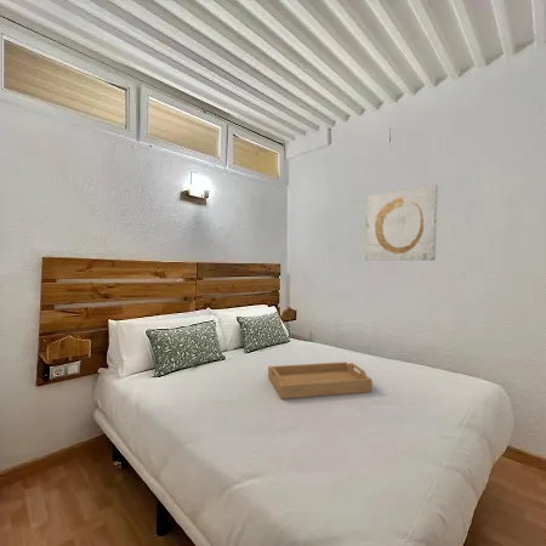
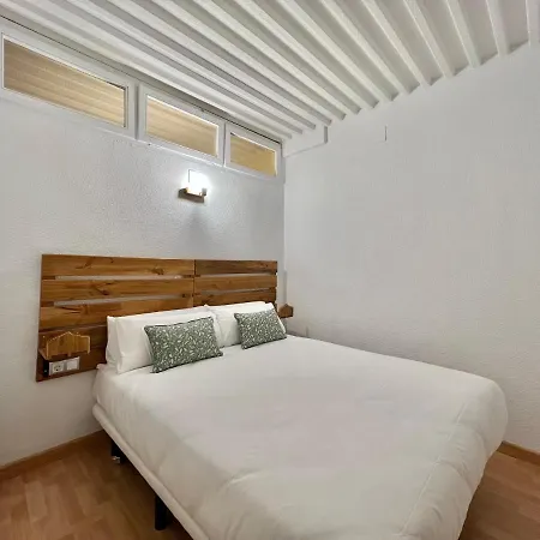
- wall art (398, 226)
- serving tray (317, 376)
